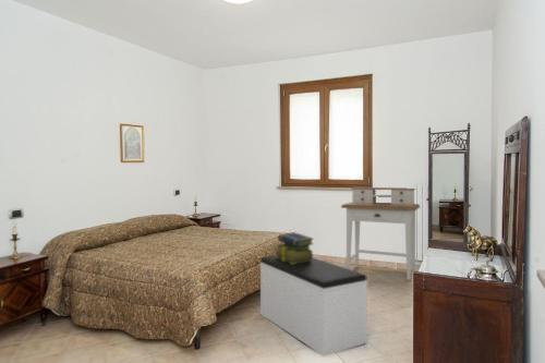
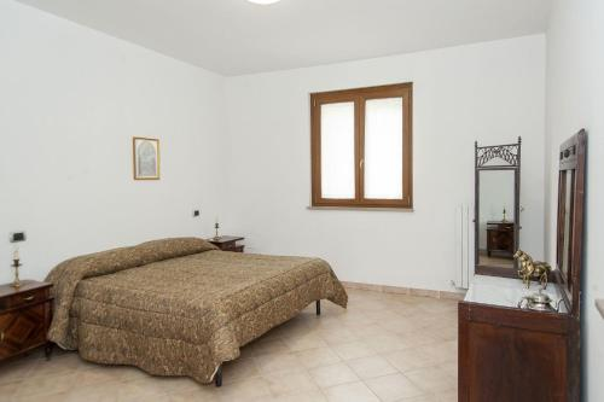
- bench (308, 295)
- desk (380, 221)
- stack of books (294, 246)
